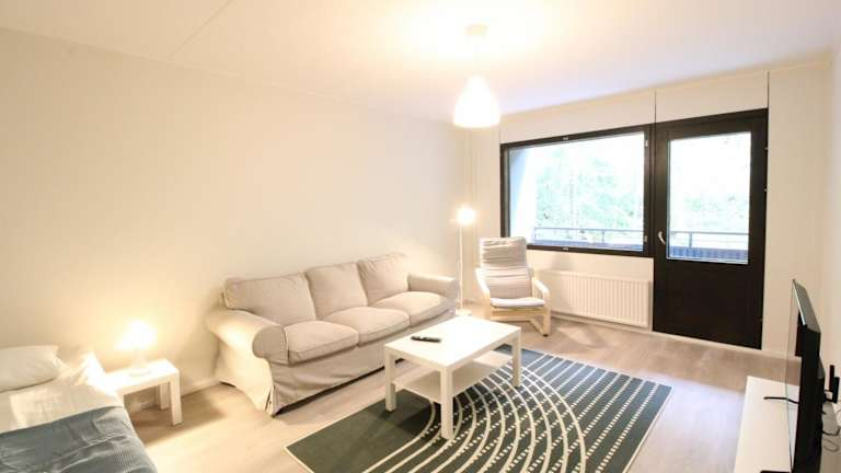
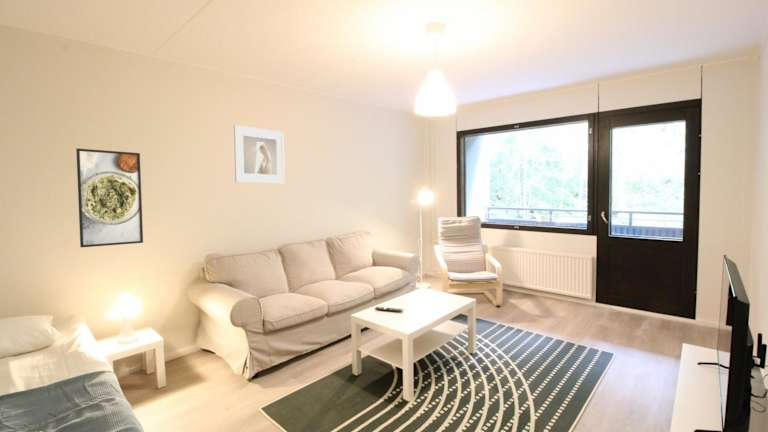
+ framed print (260, 155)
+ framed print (111, 198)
